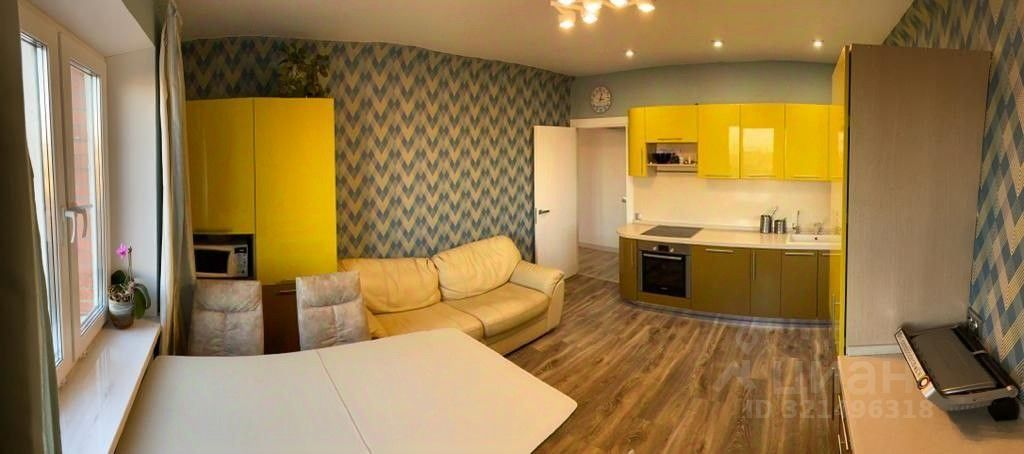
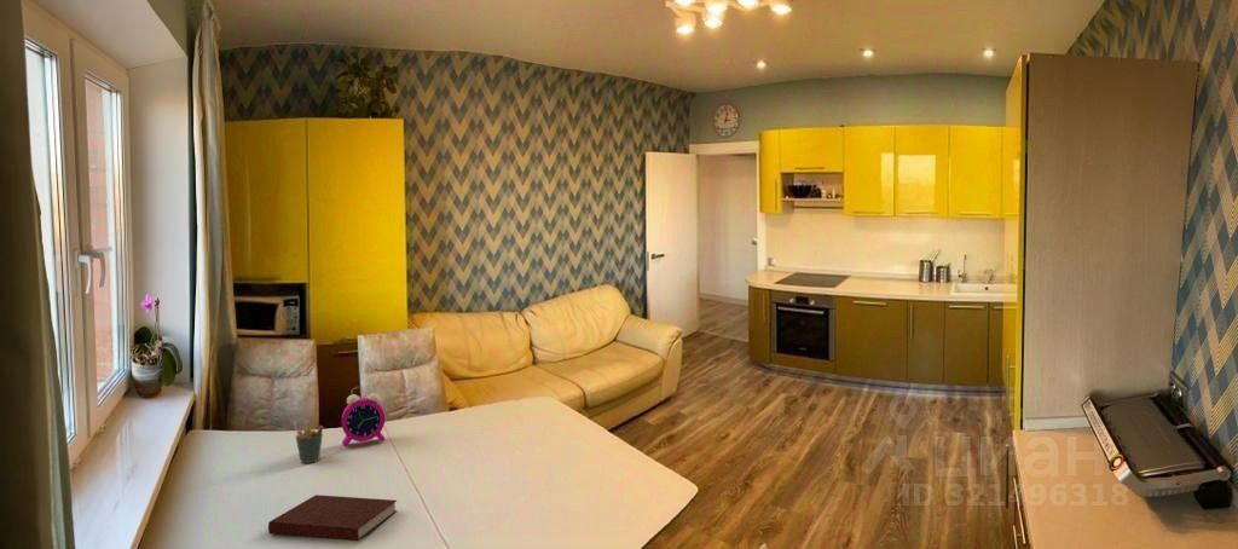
+ alarm clock (363, 414)
+ notebook (335, 516)
+ pen holder (308, 440)
